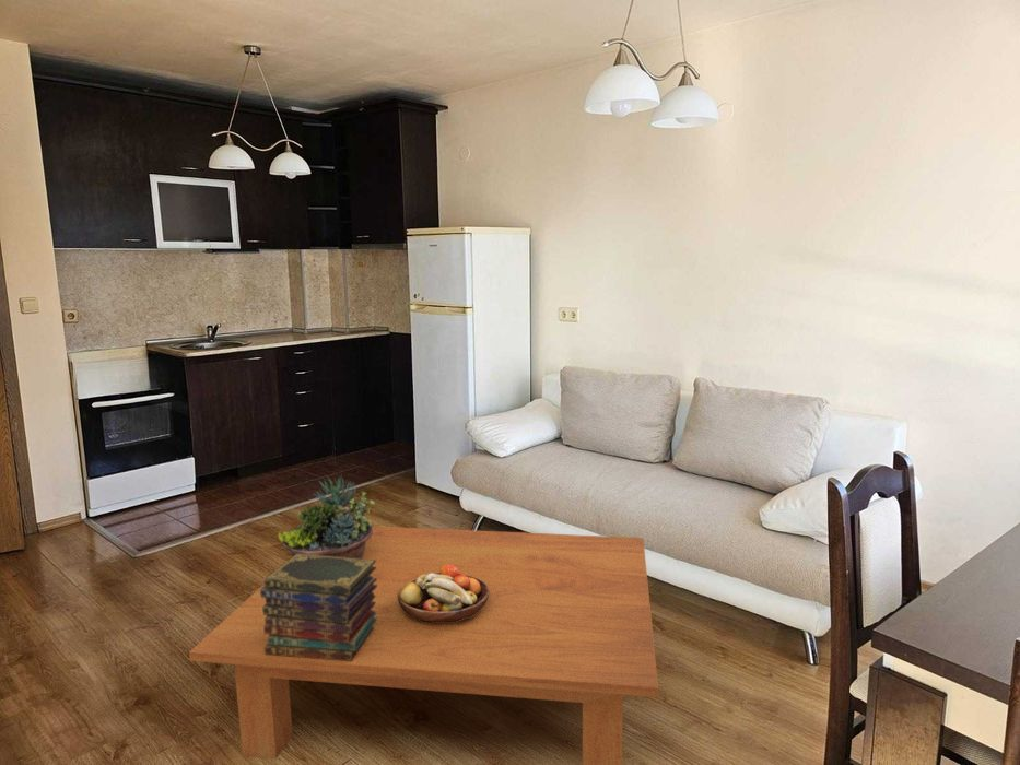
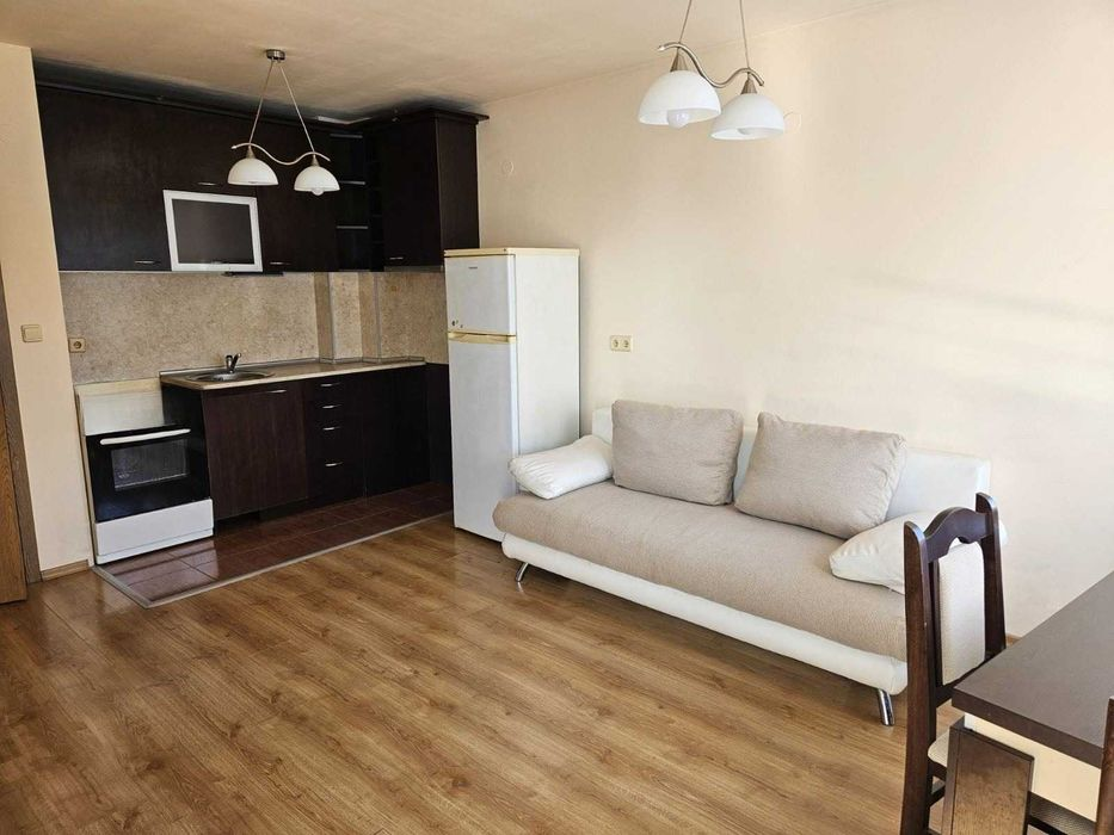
- succulent planter (326, 520)
- fruit bowl (444, 587)
- book stack (321, 604)
- coffee table (454, 637)
